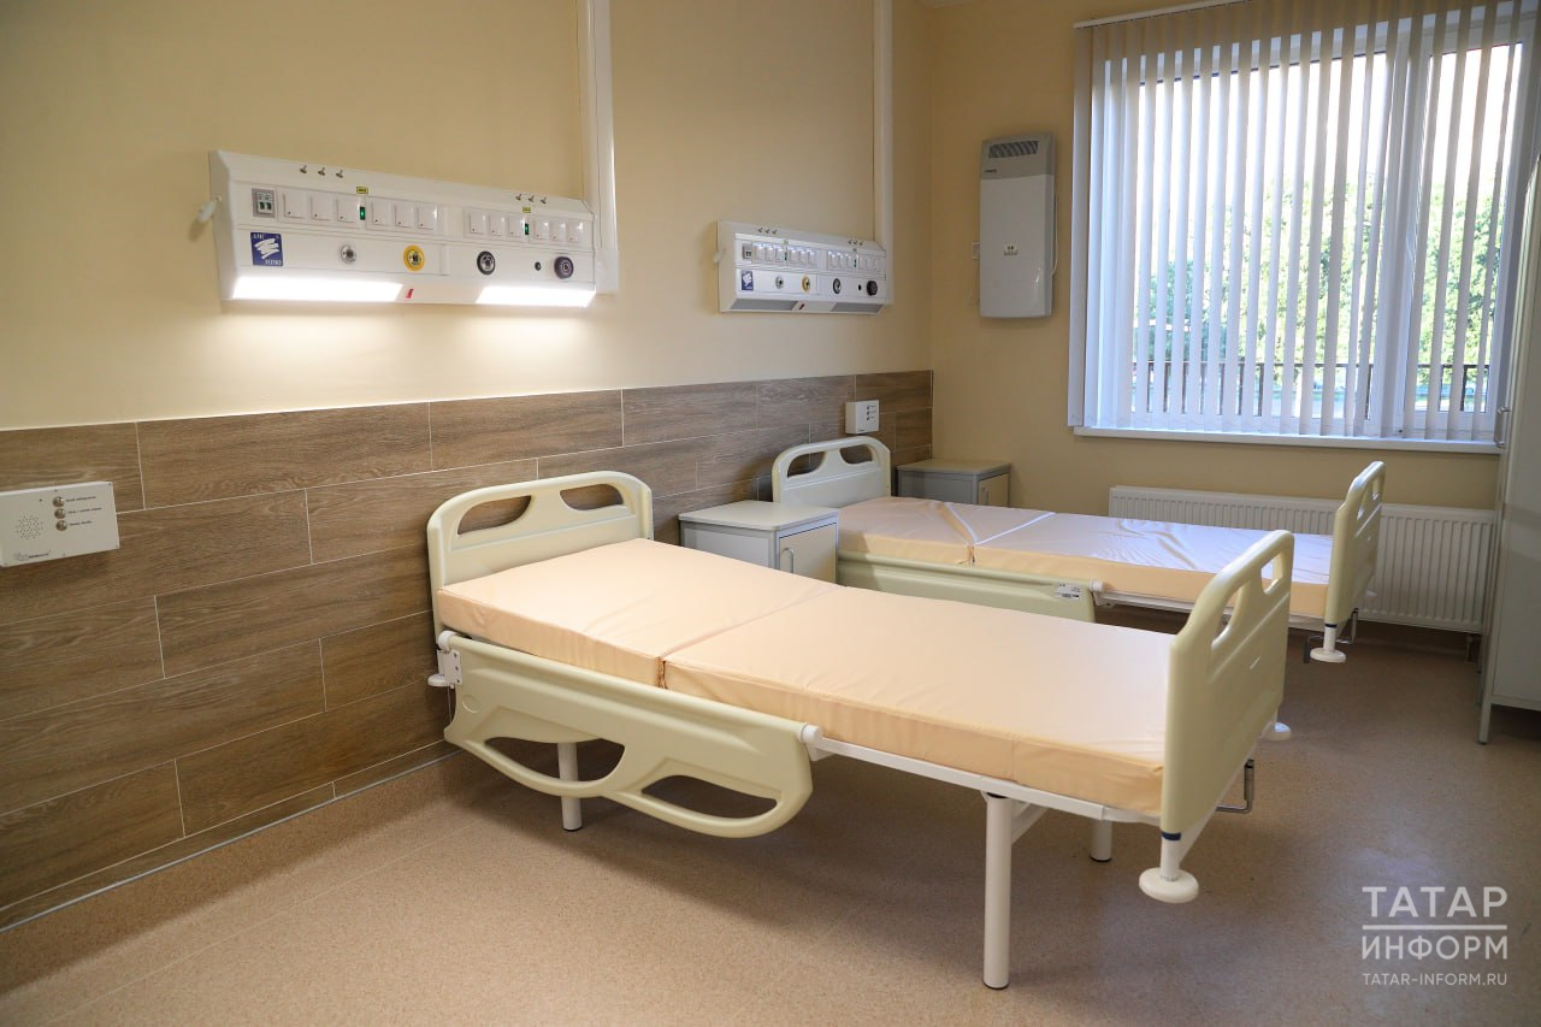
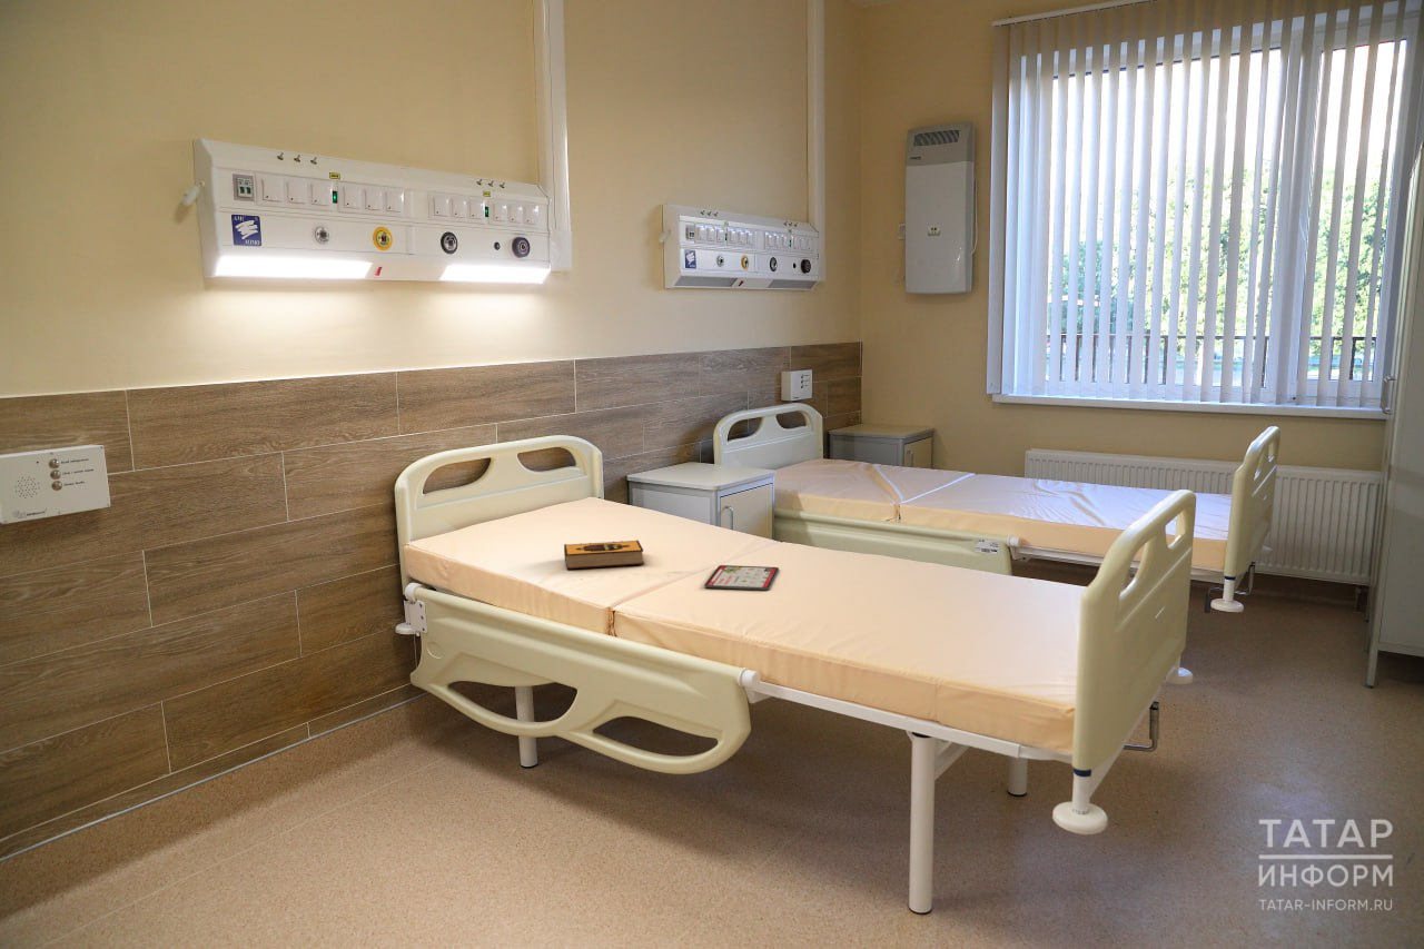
+ tablet (741, 576)
+ hardback book (603, 553)
